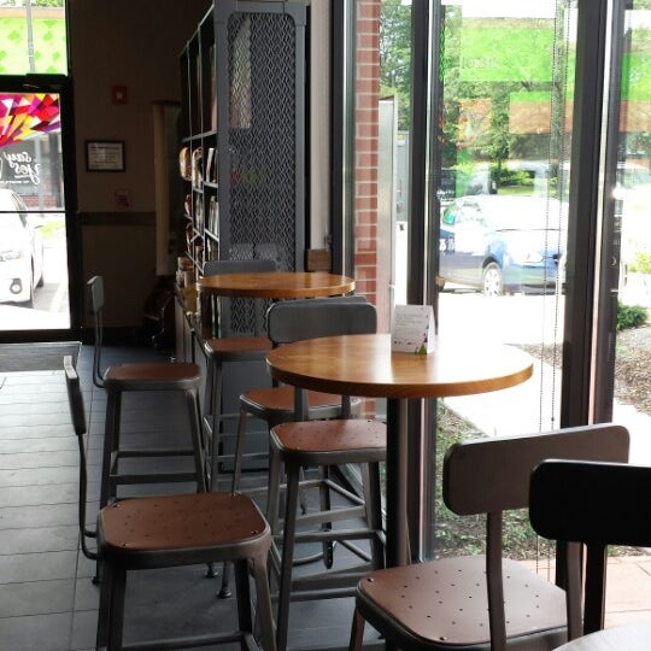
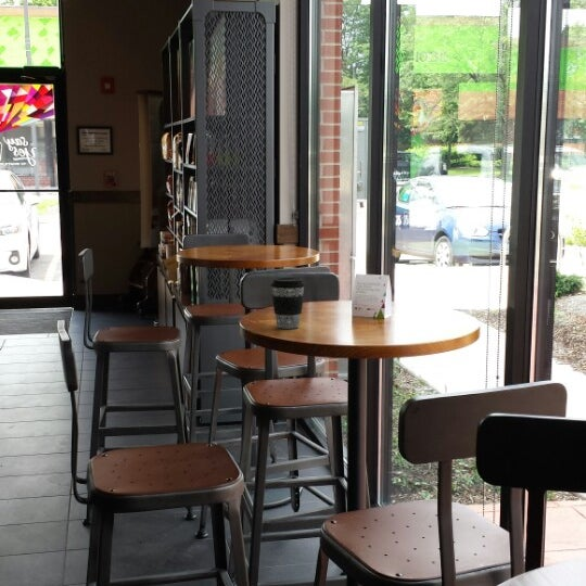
+ coffee cup (288, 303)
